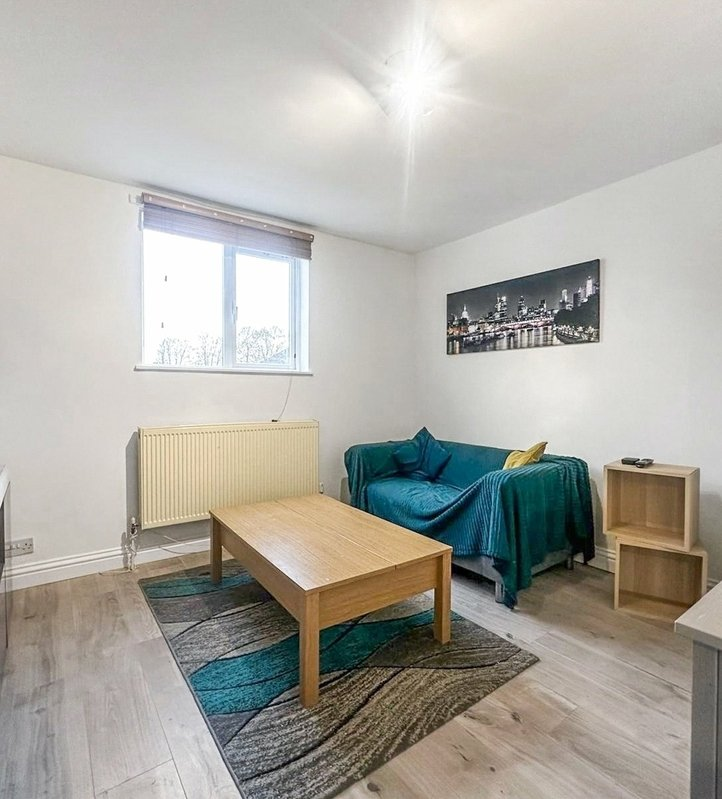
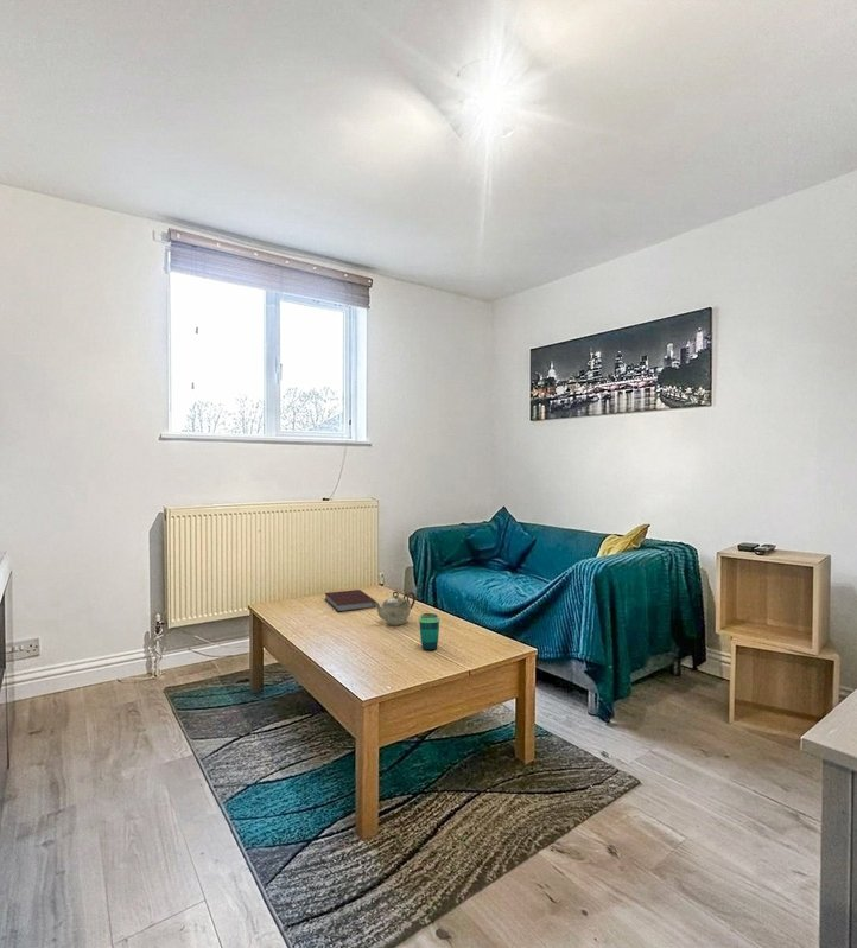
+ notebook (349, 599)
+ teapot (393, 606)
+ cup (429, 631)
